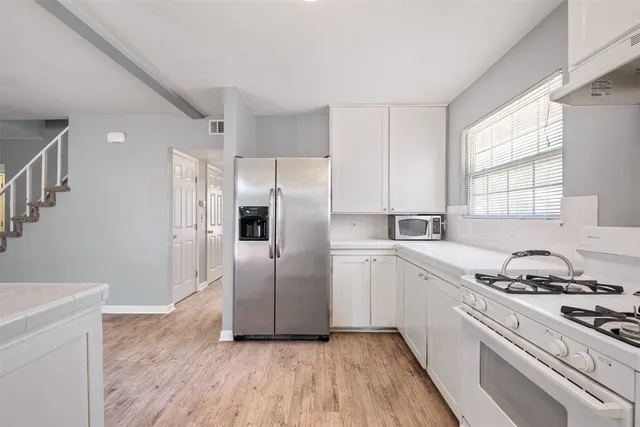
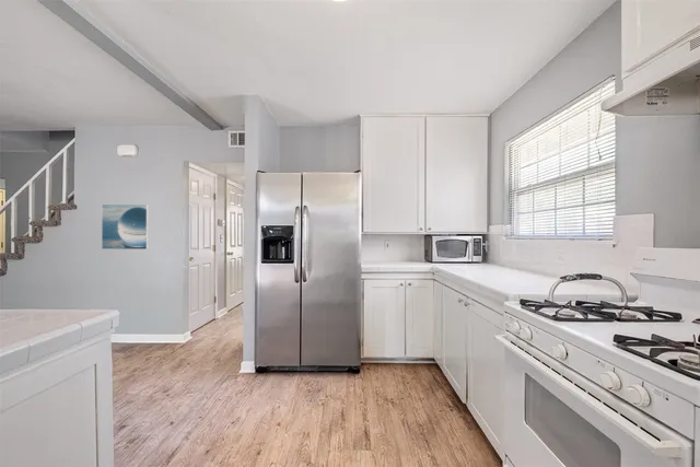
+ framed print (125, 226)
